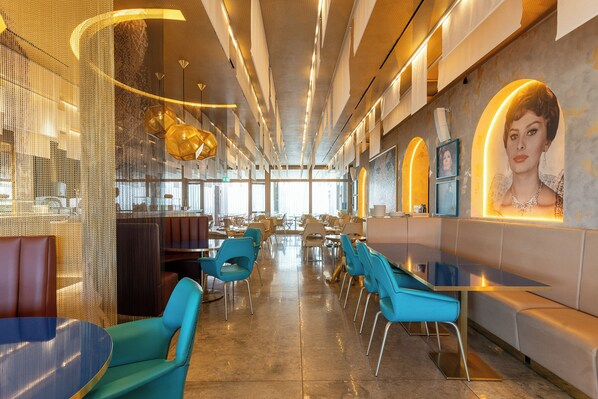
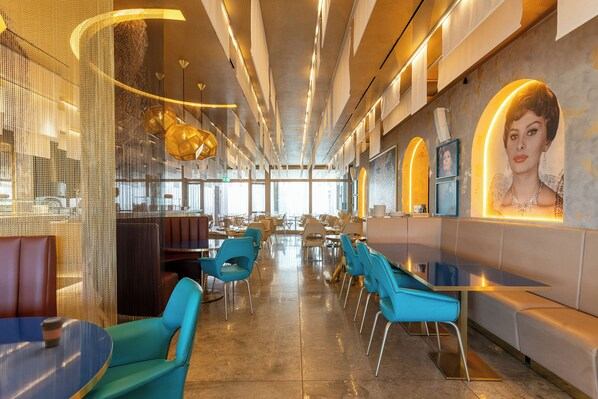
+ coffee cup (52, 332)
